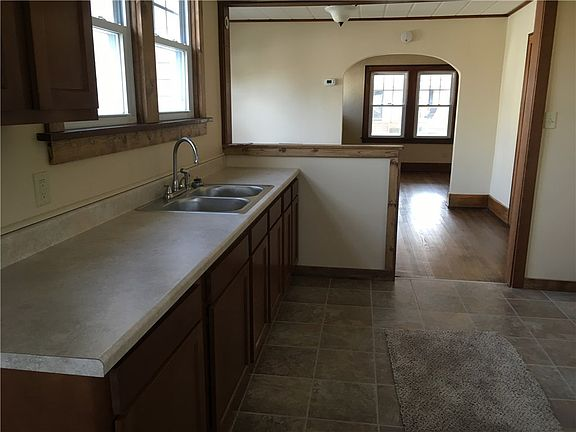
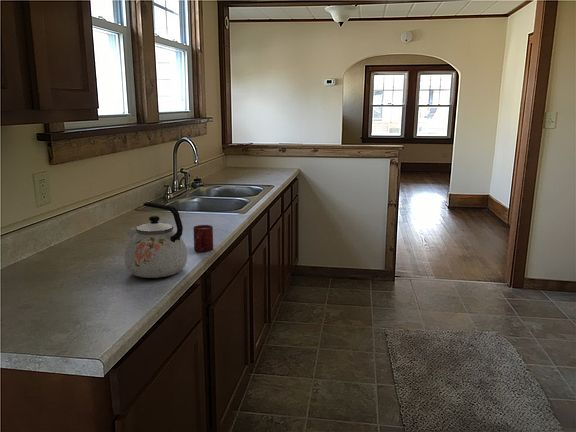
+ kettle (154, 238)
+ cup (202, 239)
